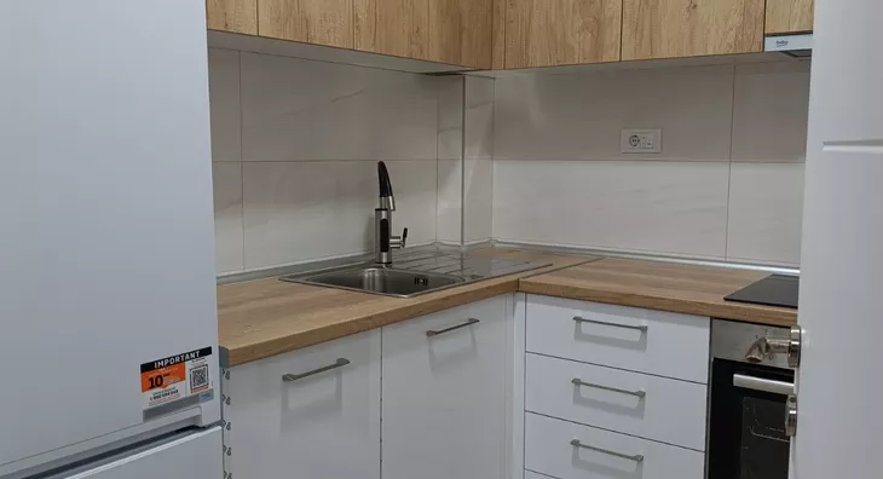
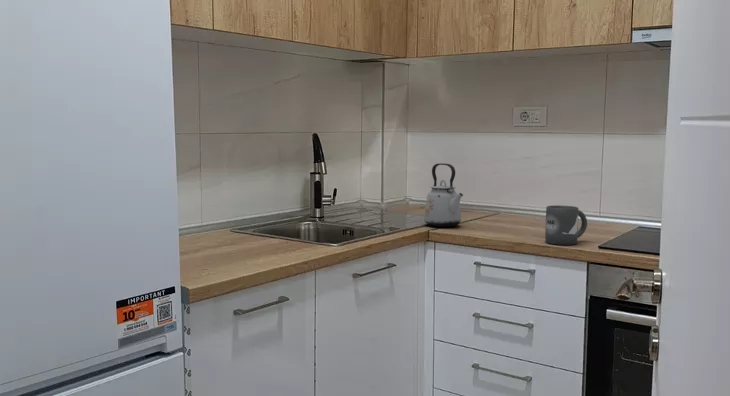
+ kettle (447, 195)
+ mug (566, 224)
